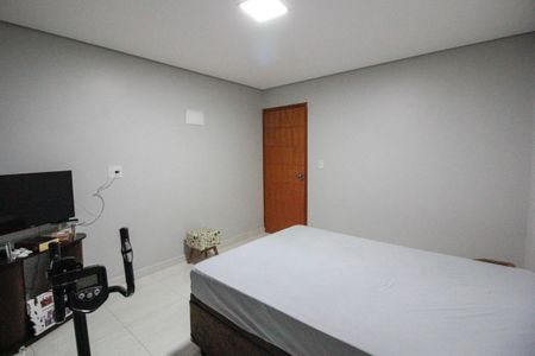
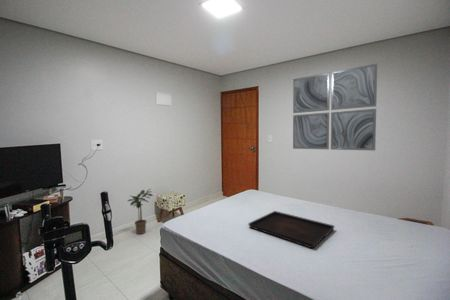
+ wall art (331, 112)
+ potted plant (140, 210)
+ serving tray (290, 226)
